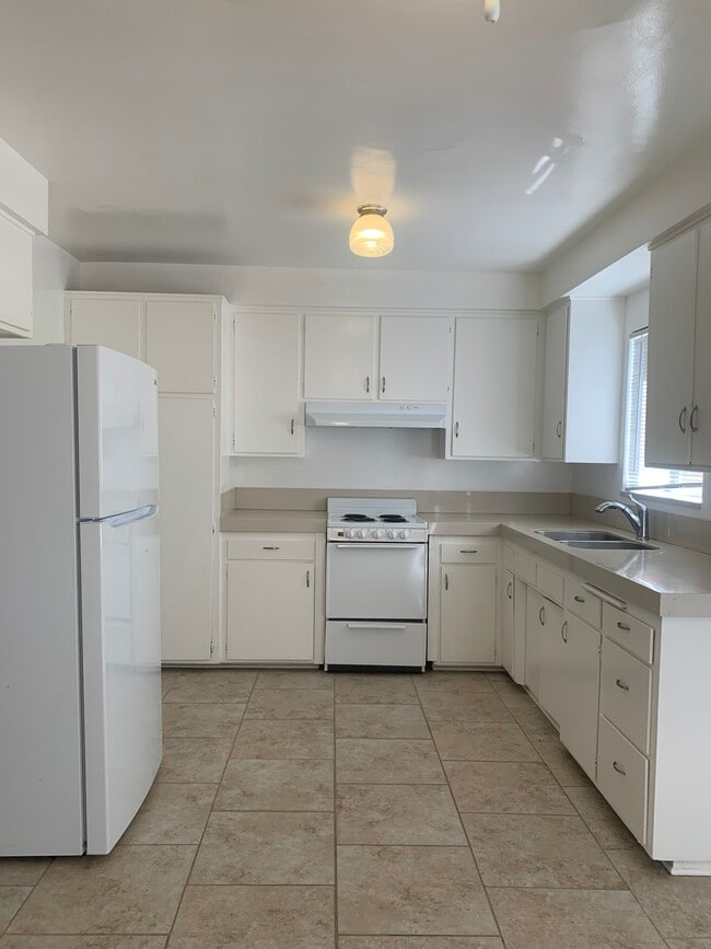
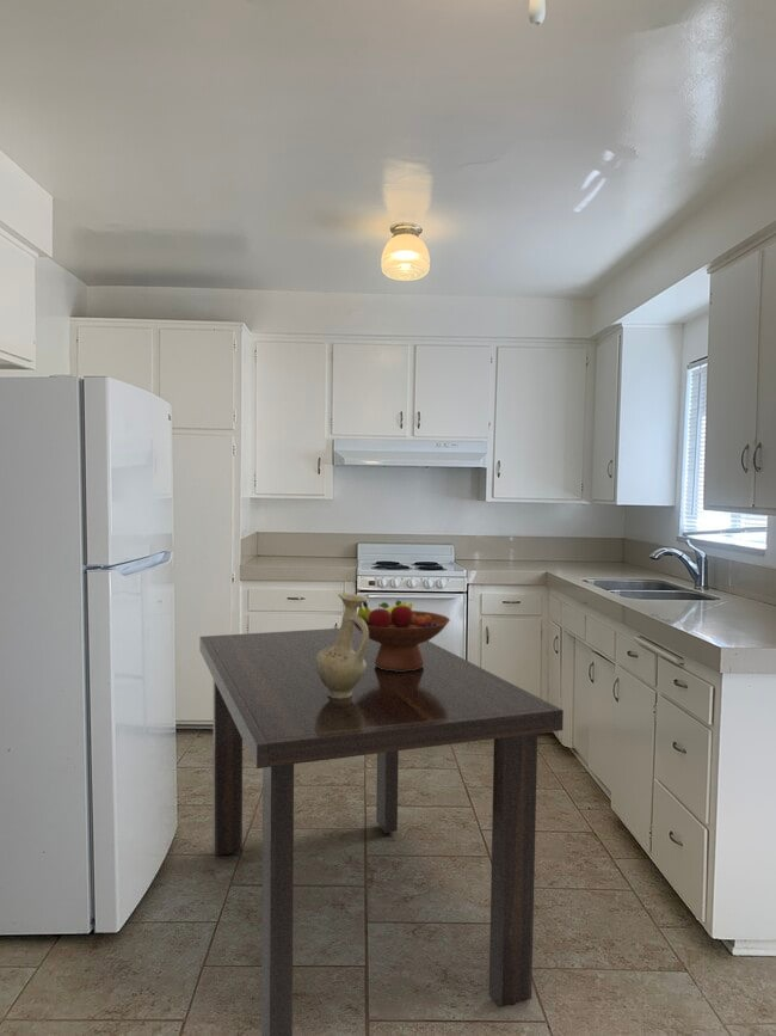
+ fruit bowl (399, 632)
+ pitcher (344, 644)
+ dining table (376, 792)
